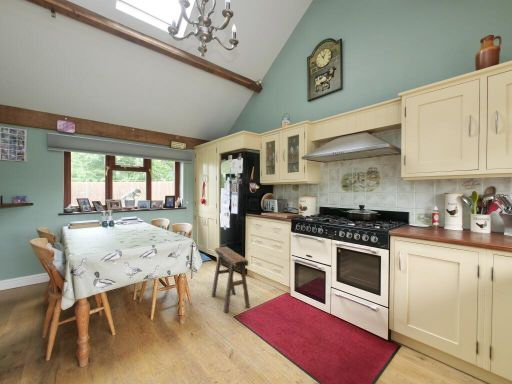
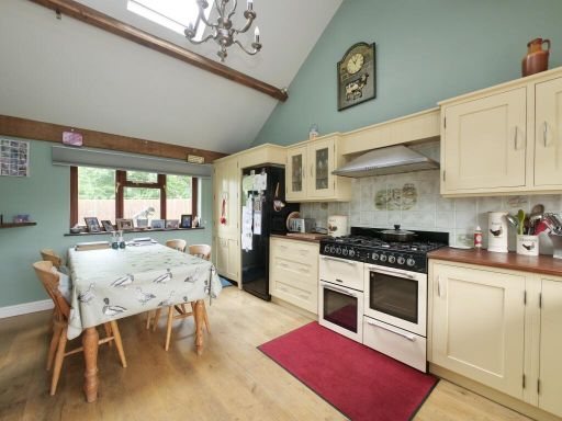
- stool (229, 277)
